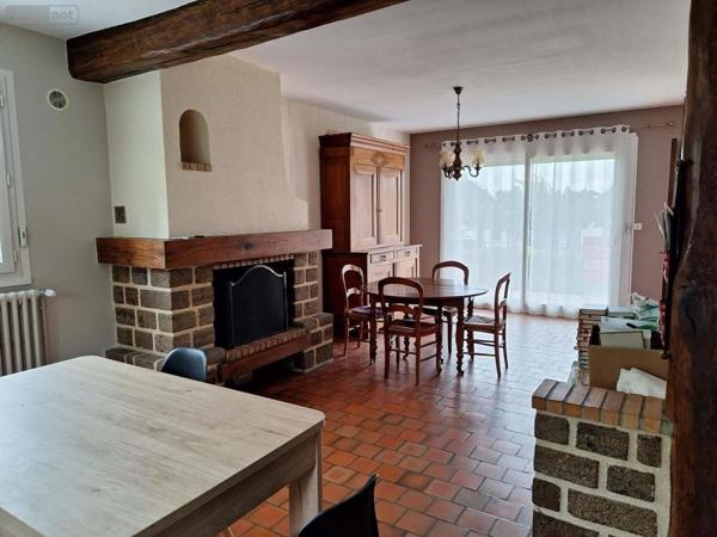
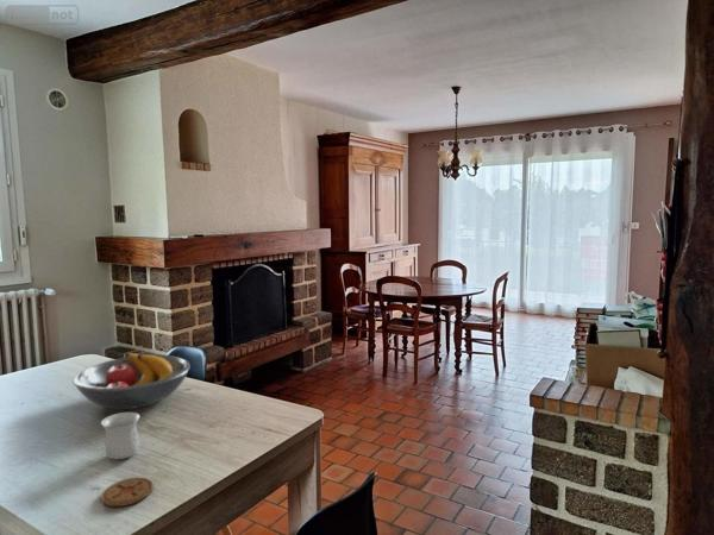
+ coaster (127, 491)
+ fruit bowl (134, 380)
+ mug (118, 434)
